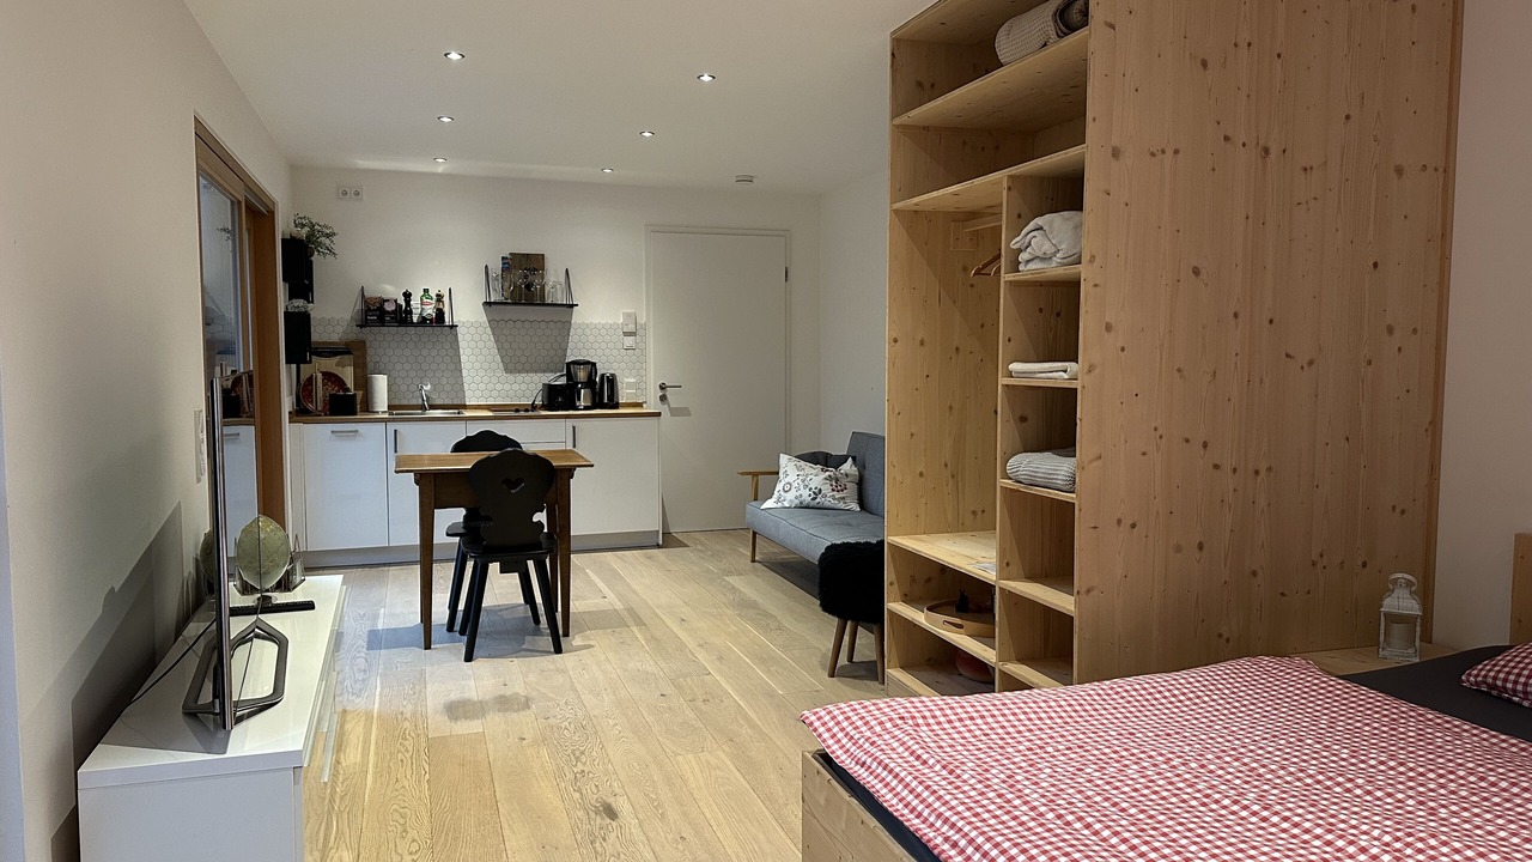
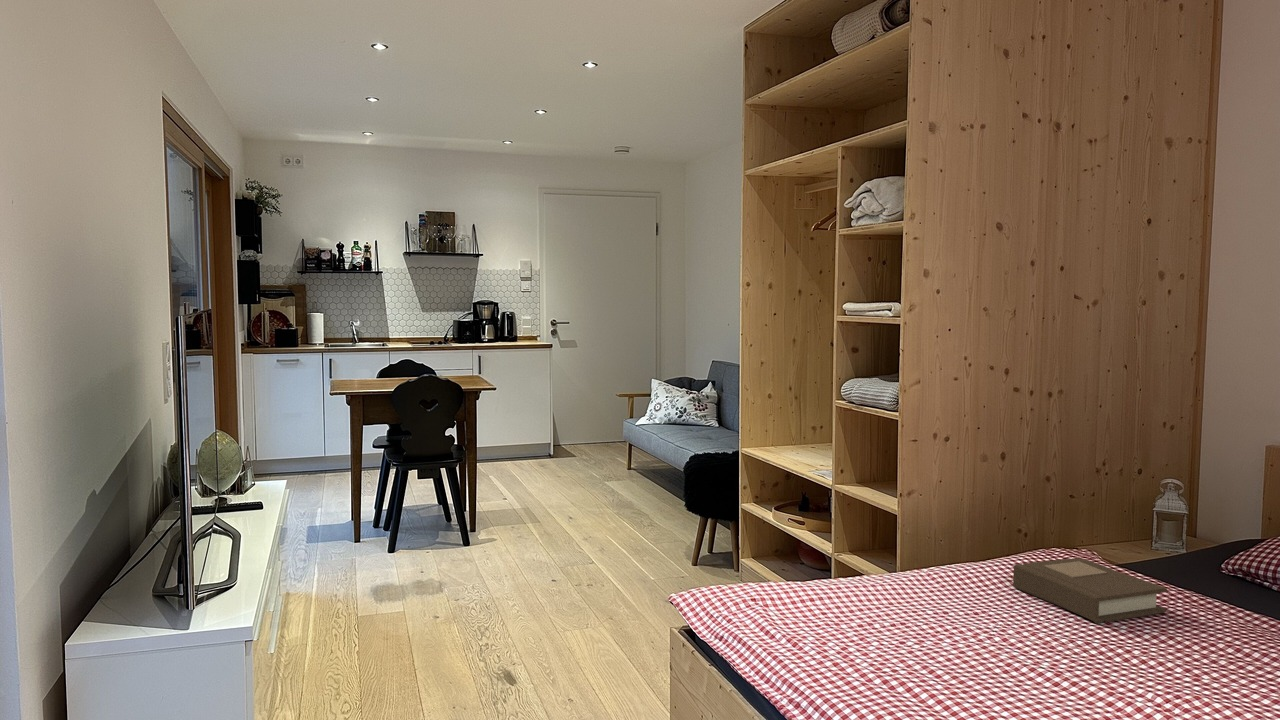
+ book (1086, 587)
